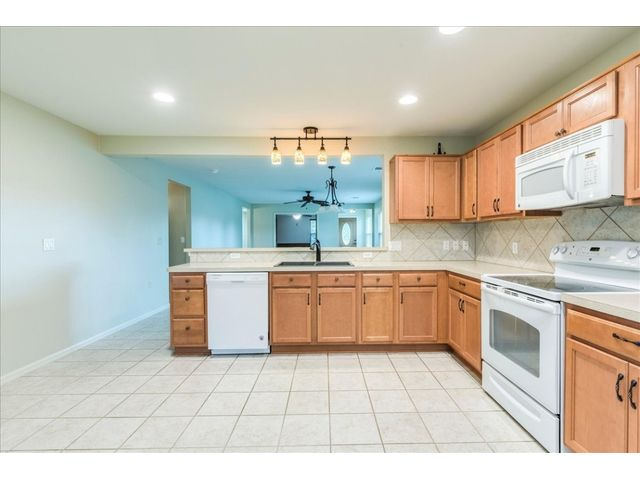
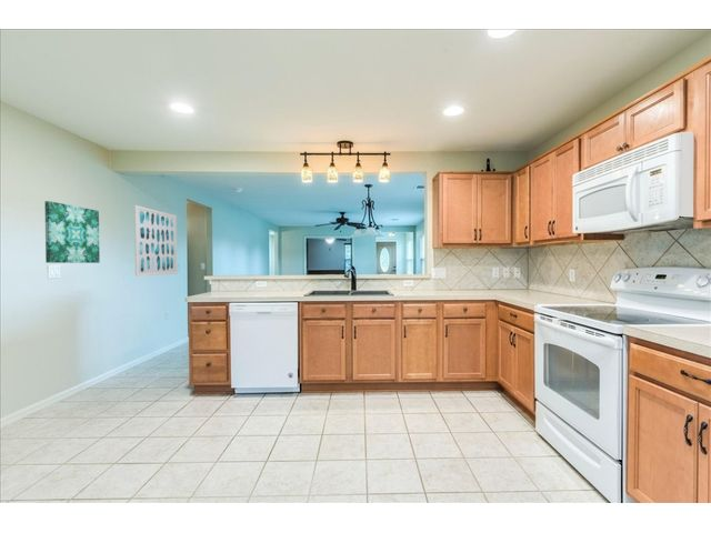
+ wall art (158, 242)
+ wall art (73, 234)
